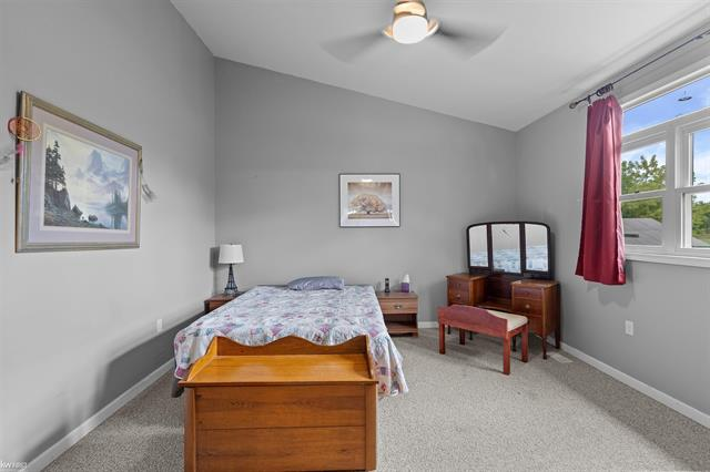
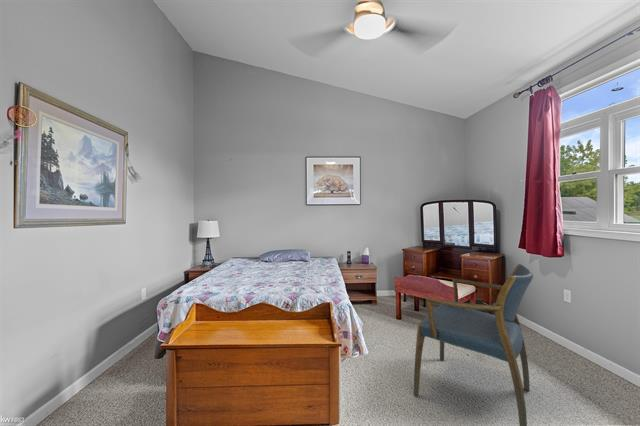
+ armchair (469, 327)
